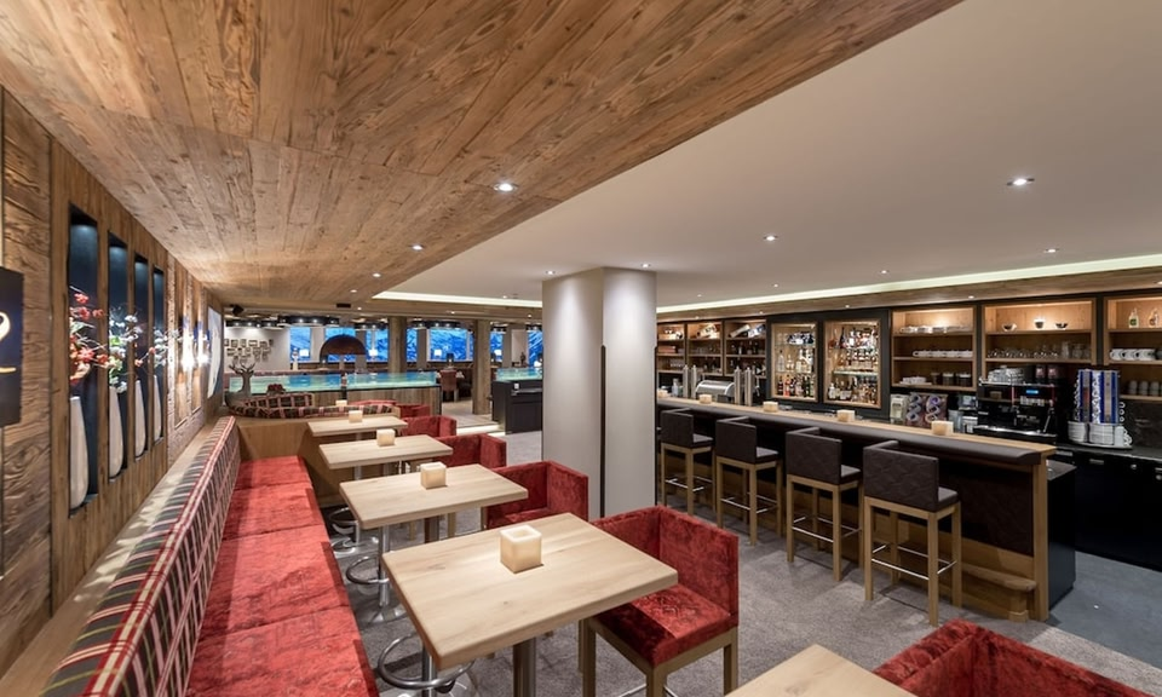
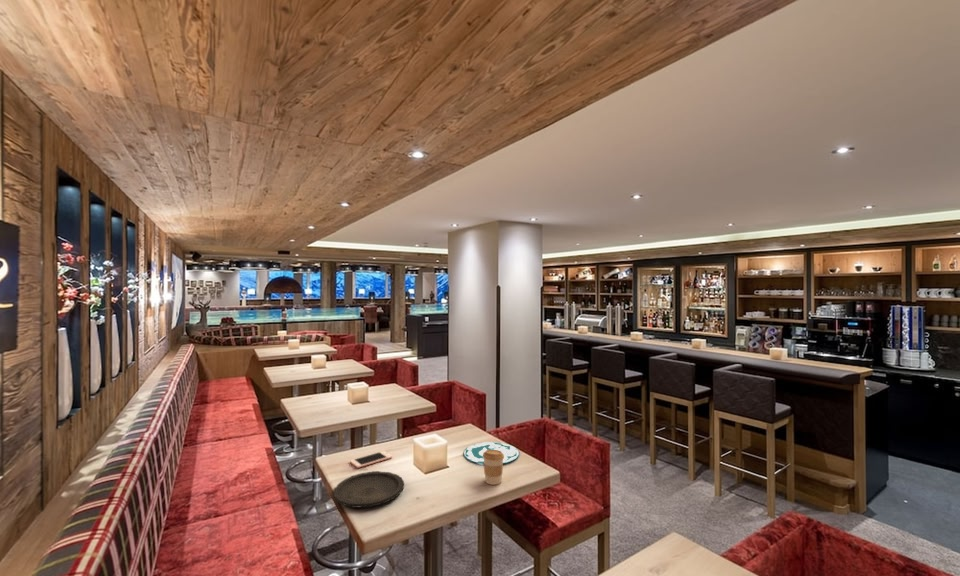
+ coffee cup (493, 465)
+ plate (369, 488)
+ cell phone (371, 459)
+ plate (491, 449)
